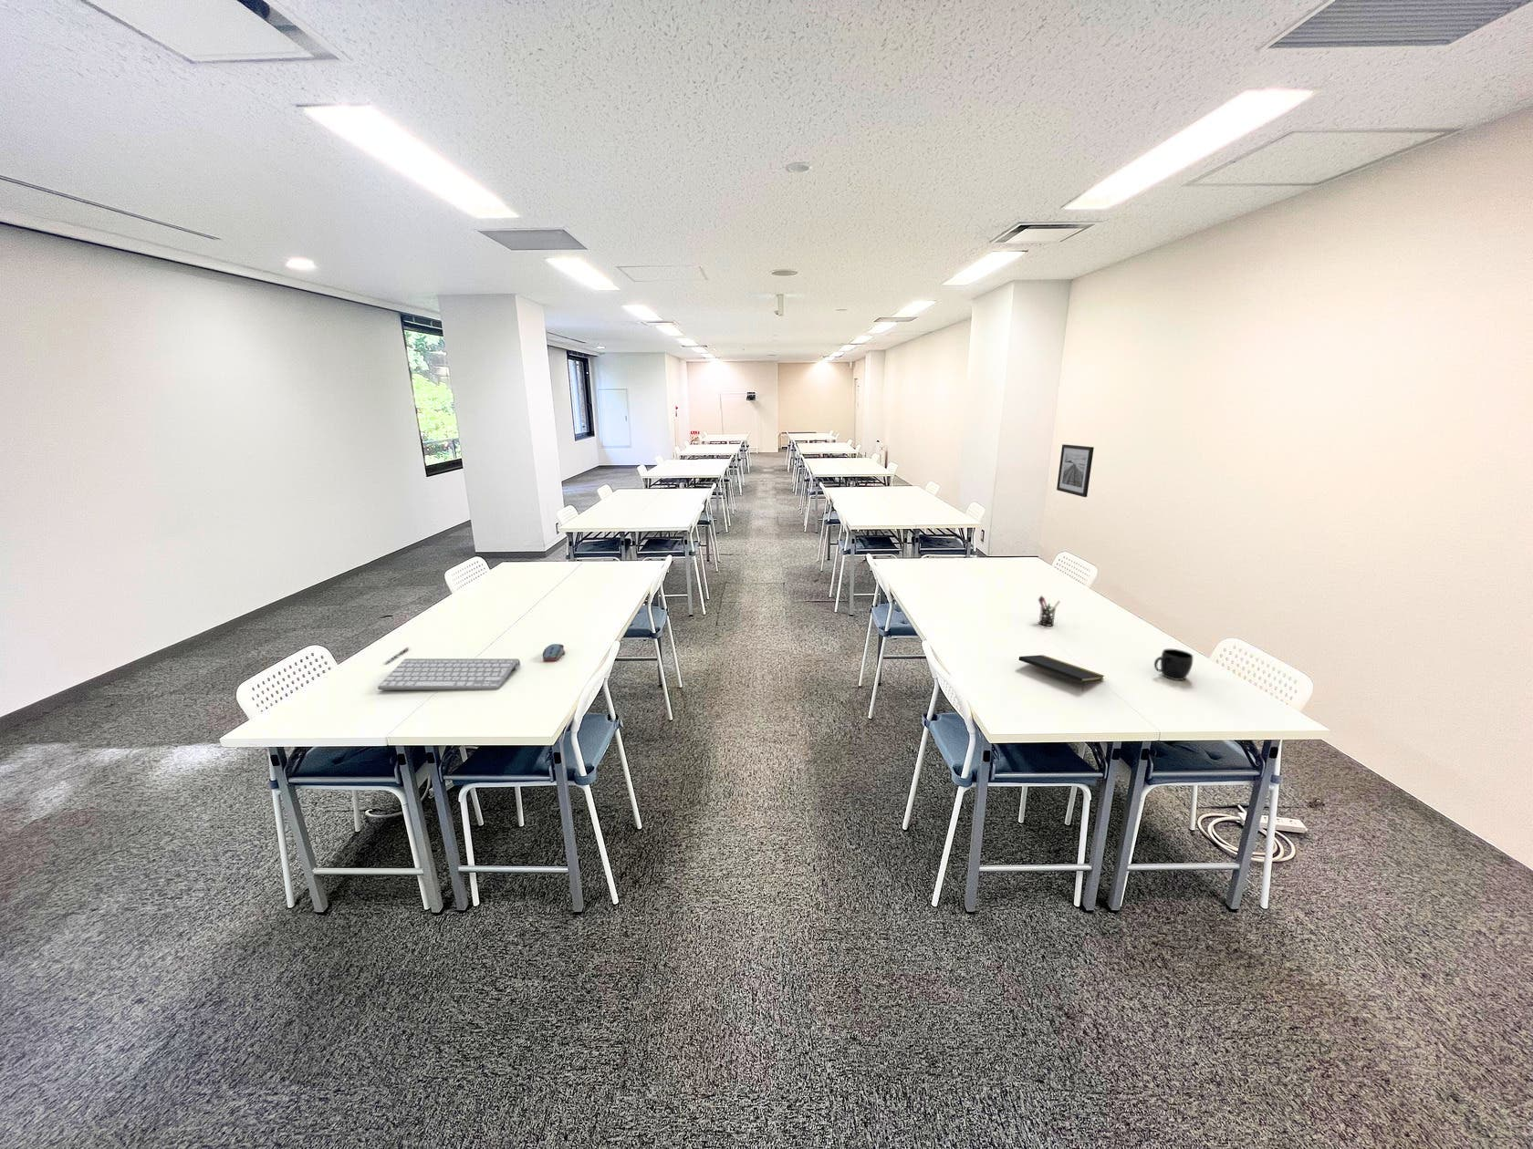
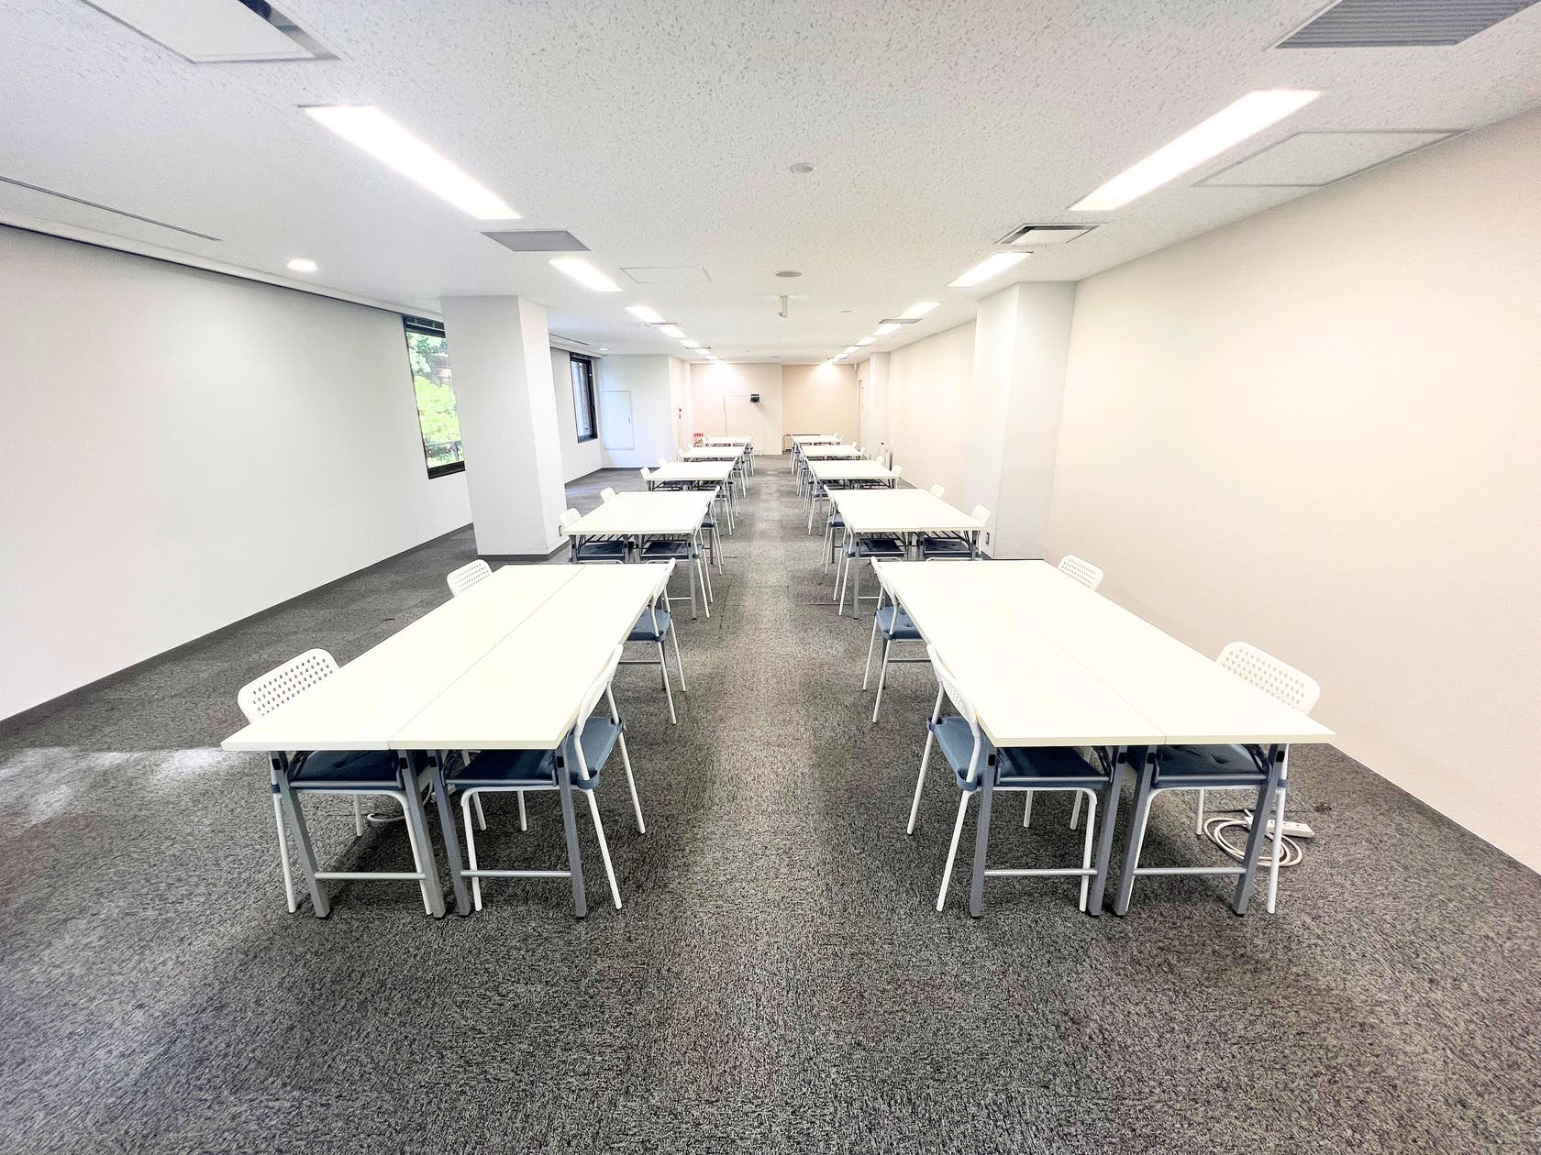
- computer mouse (553, 651)
- pen holder (1047, 610)
- mug (1171, 664)
- pen (397, 654)
- computer keyboard (450, 672)
- notepad (1060, 667)
- wall art (1074, 469)
